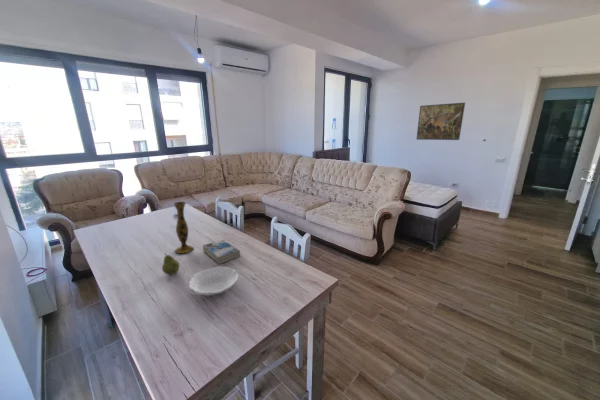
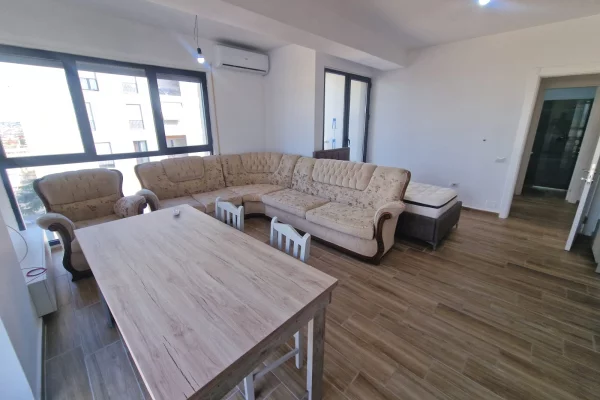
- book (221, 250)
- bowl (214, 282)
- fruit (170, 263)
- vase (181, 226)
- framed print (439, 122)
